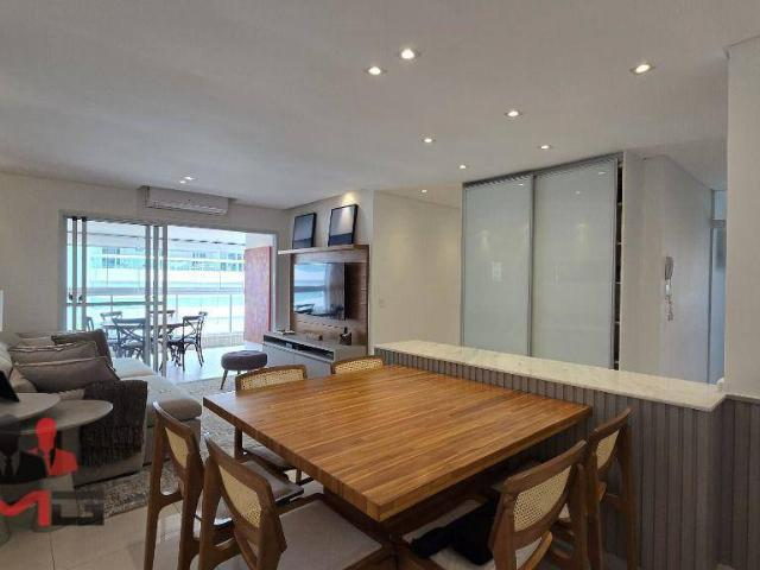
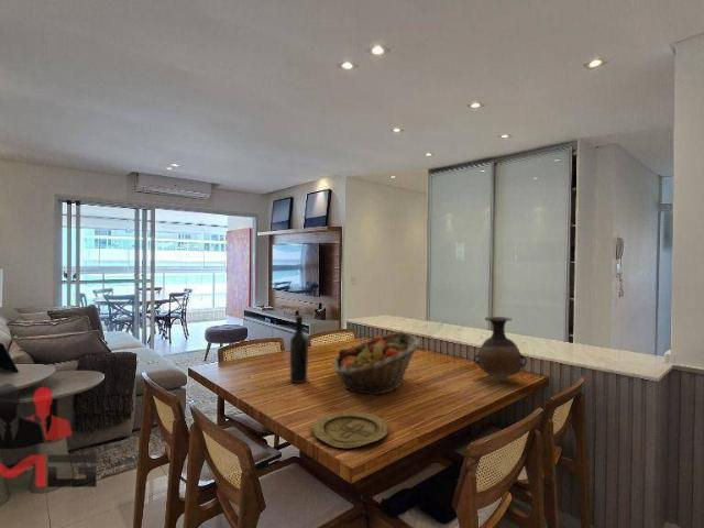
+ fruit basket (375, 359)
+ wine bottle (298, 348)
+ plate (350, 428)
+ vase (498, 349)
